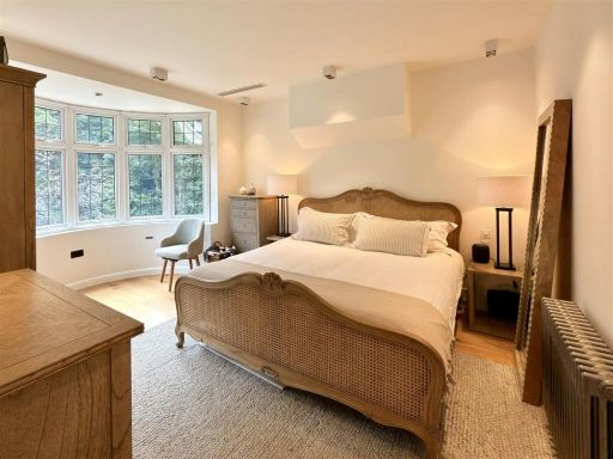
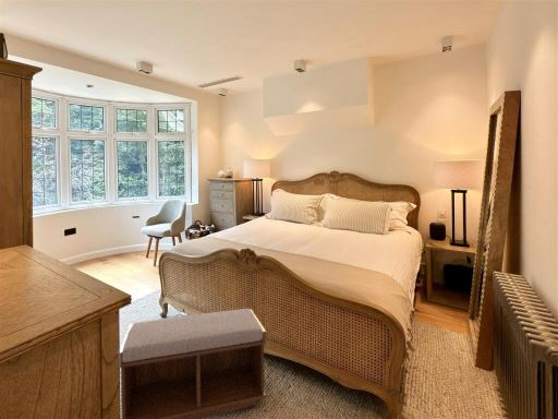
+ bench (196, 362)
